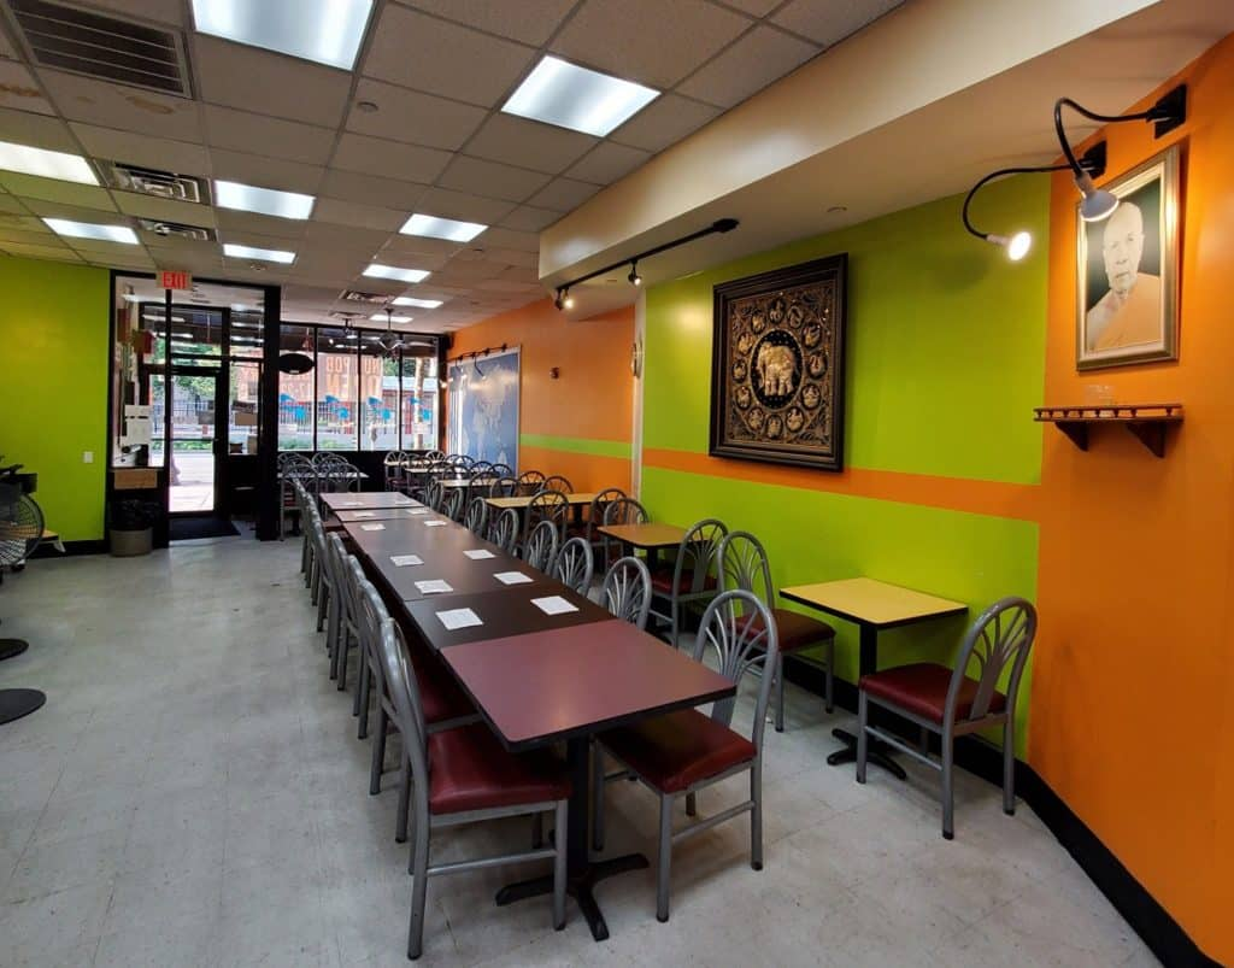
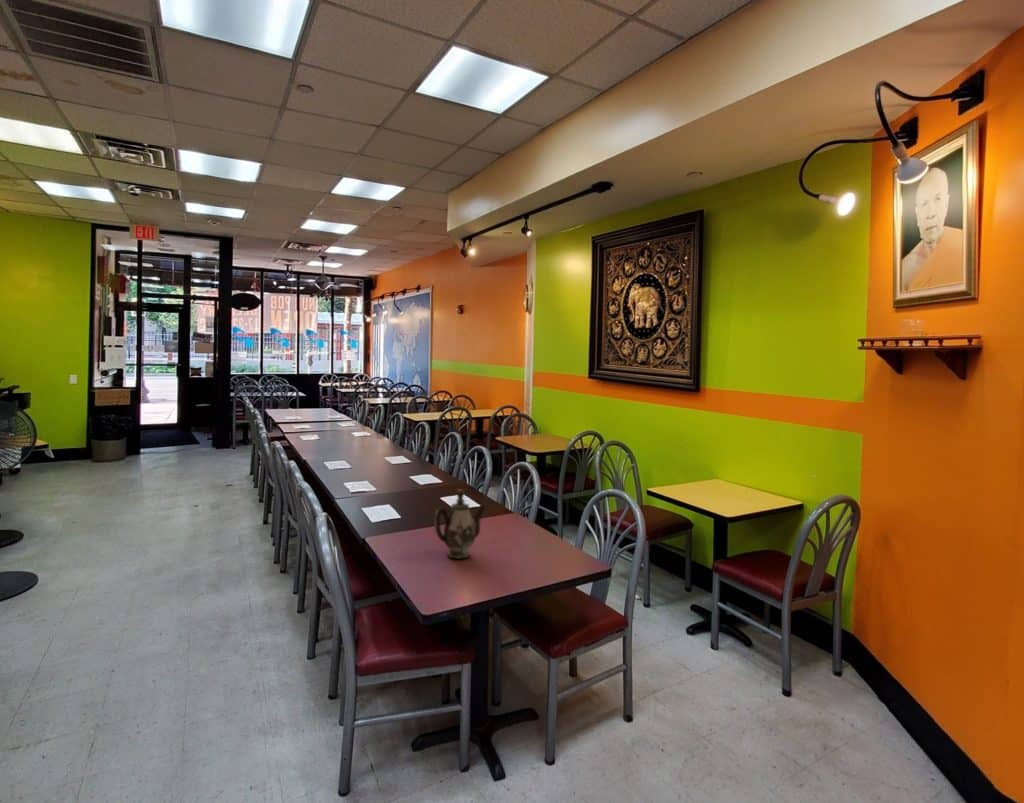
+ teapot (461, 522)
